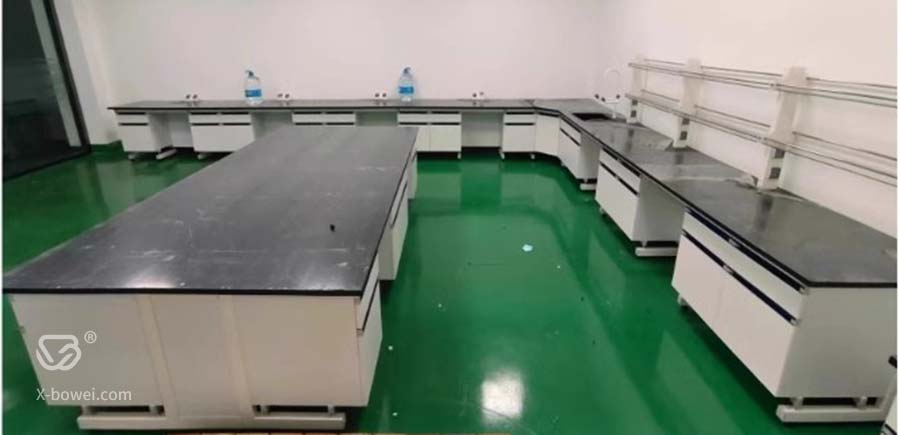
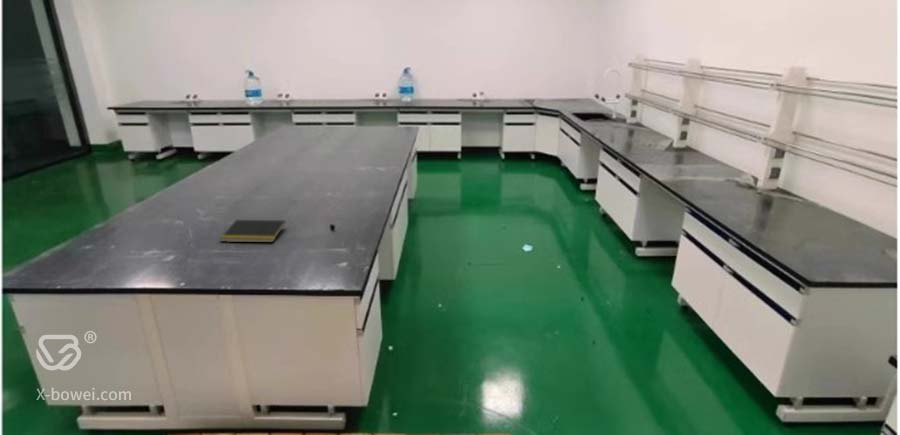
+ notepad (253, 230)
